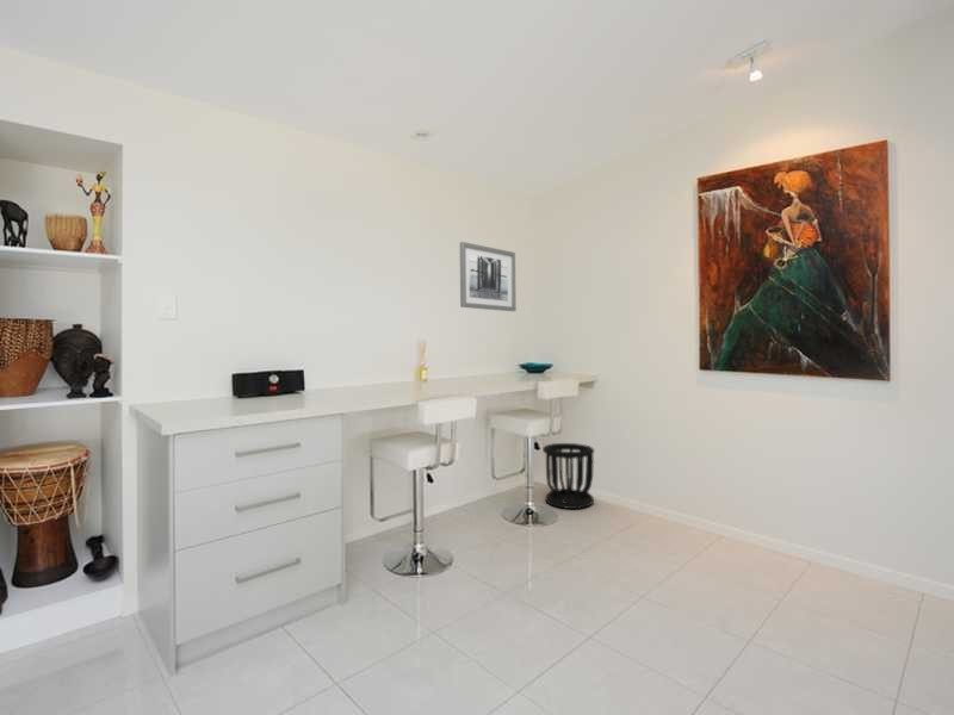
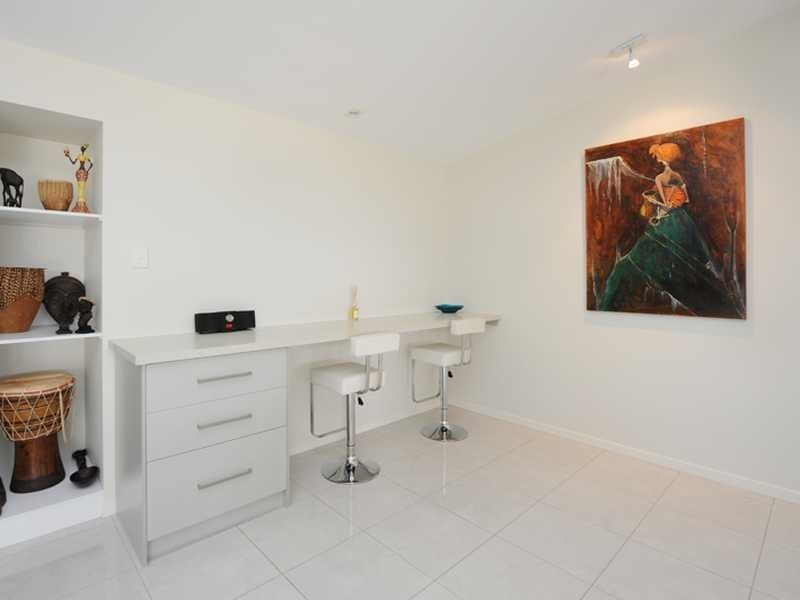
- wall art (489, 278)
- wastebasket (568, 474)
